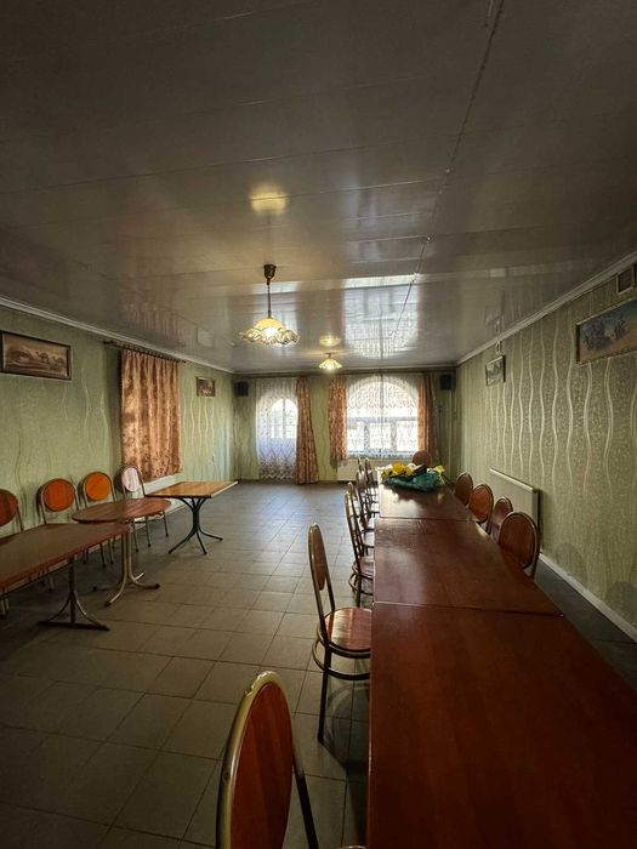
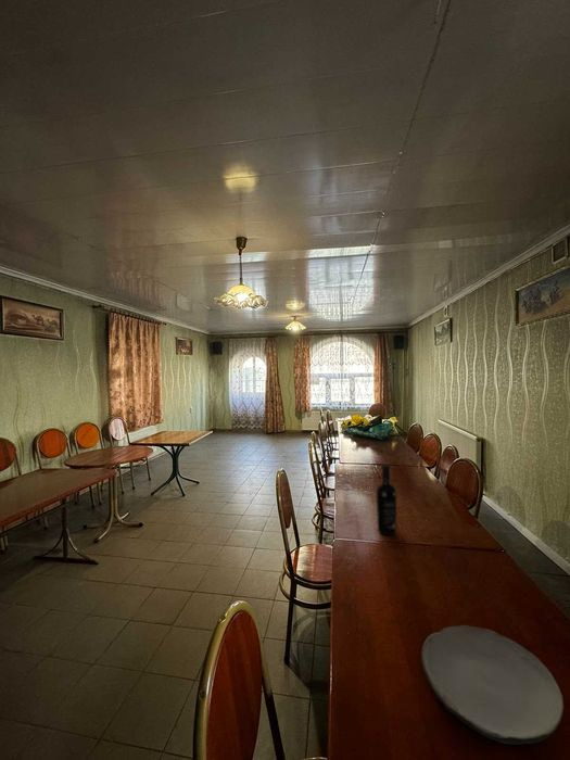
+ plate (485, 676)
+ wine bottle (385, 498)
